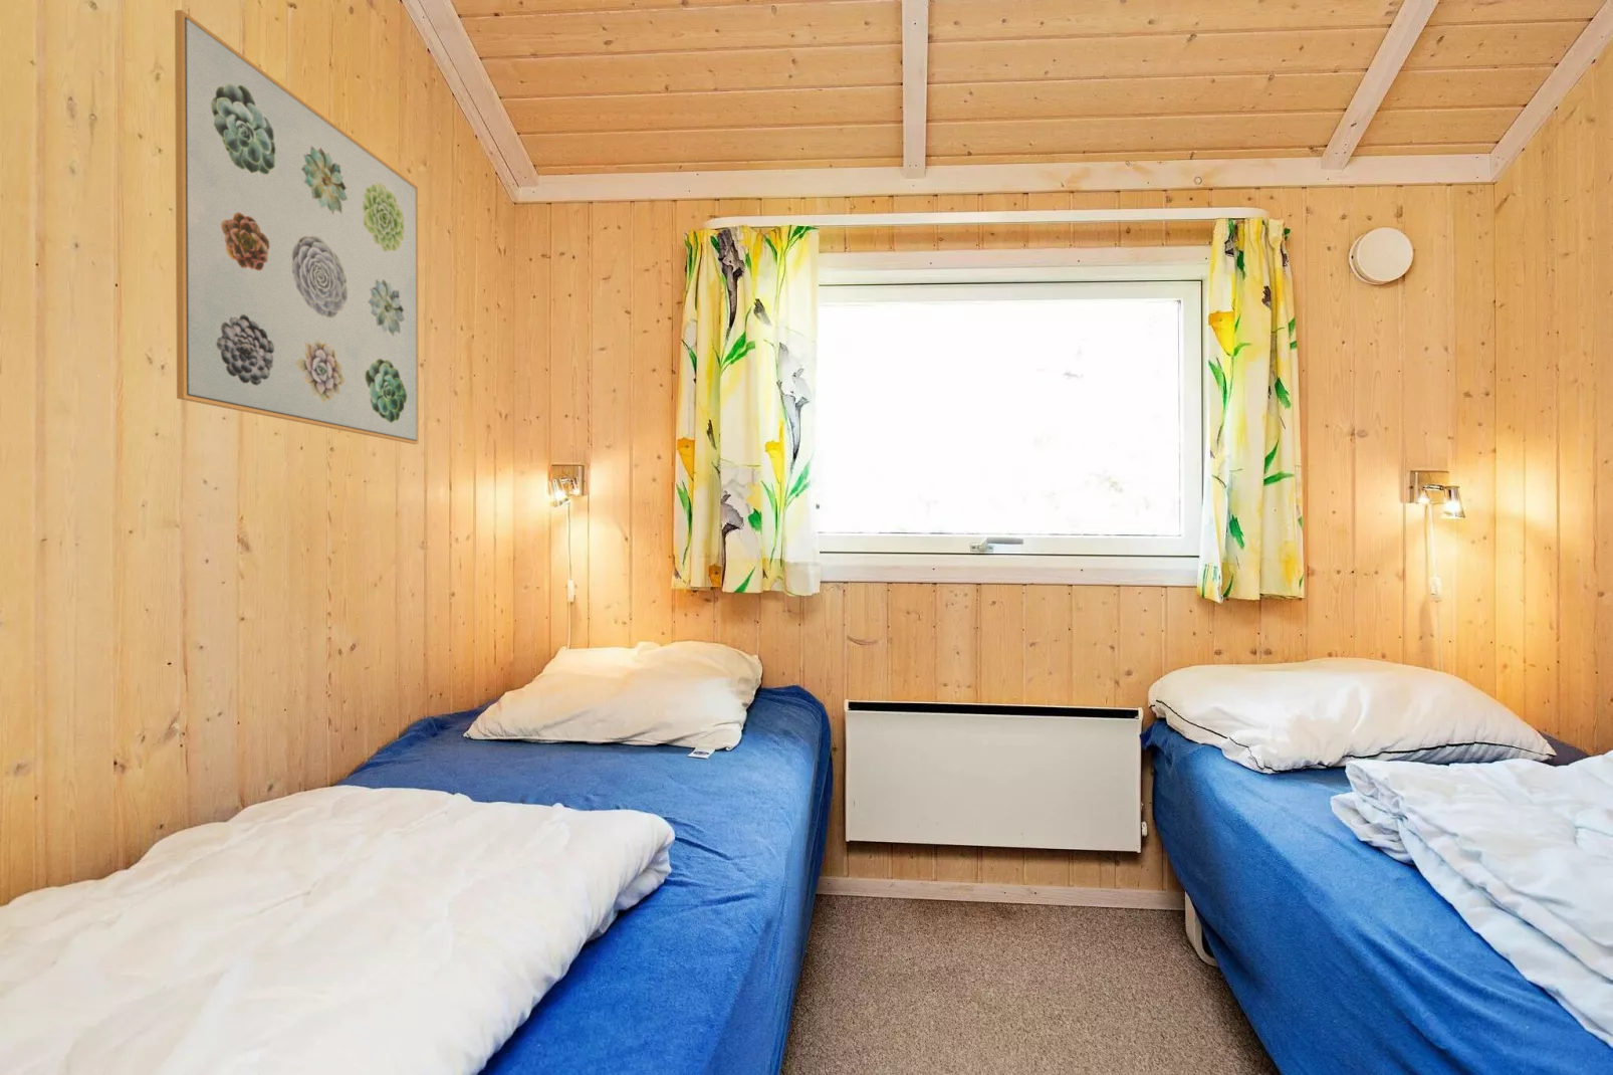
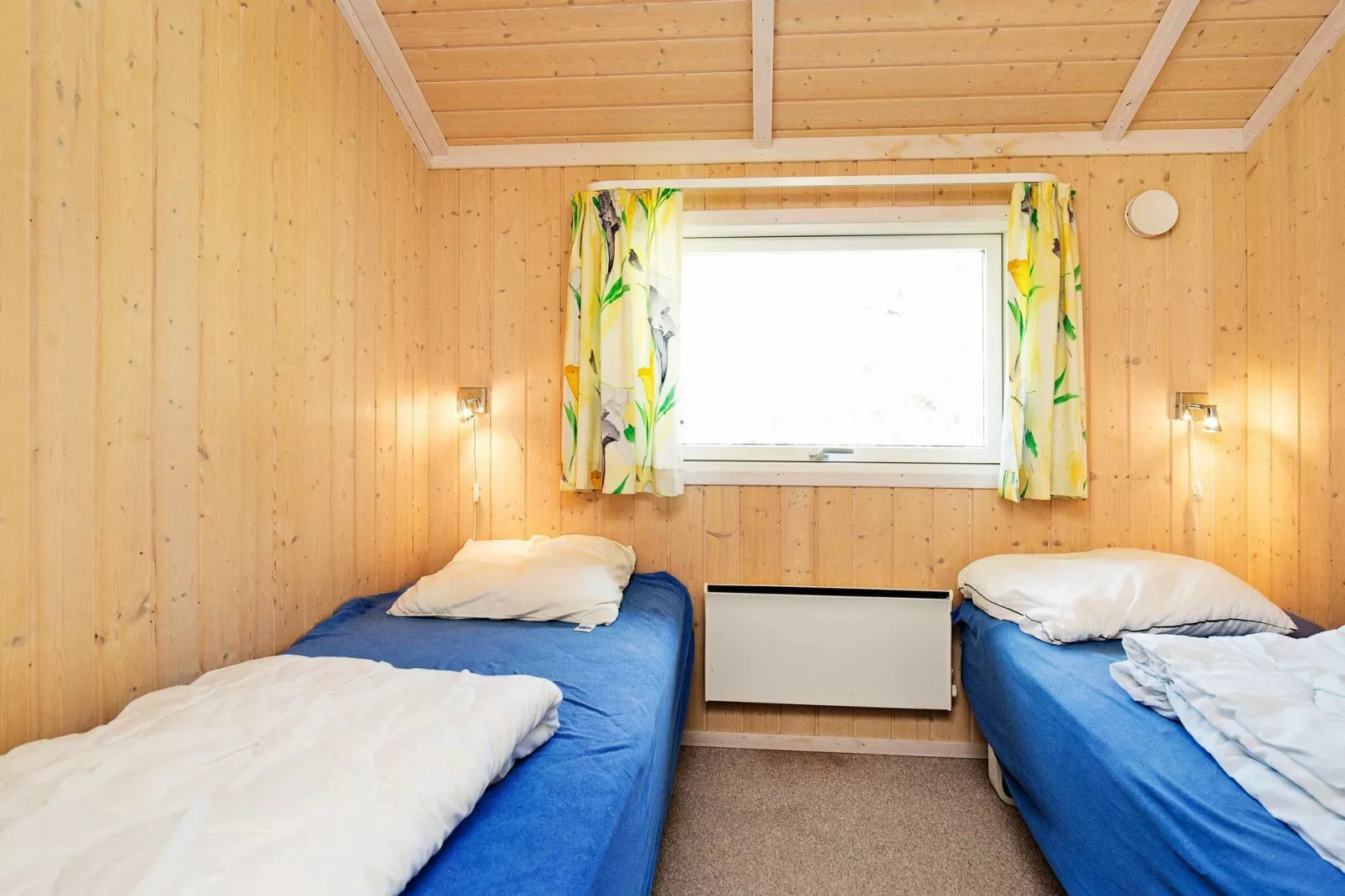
- wall art (321, 271)
